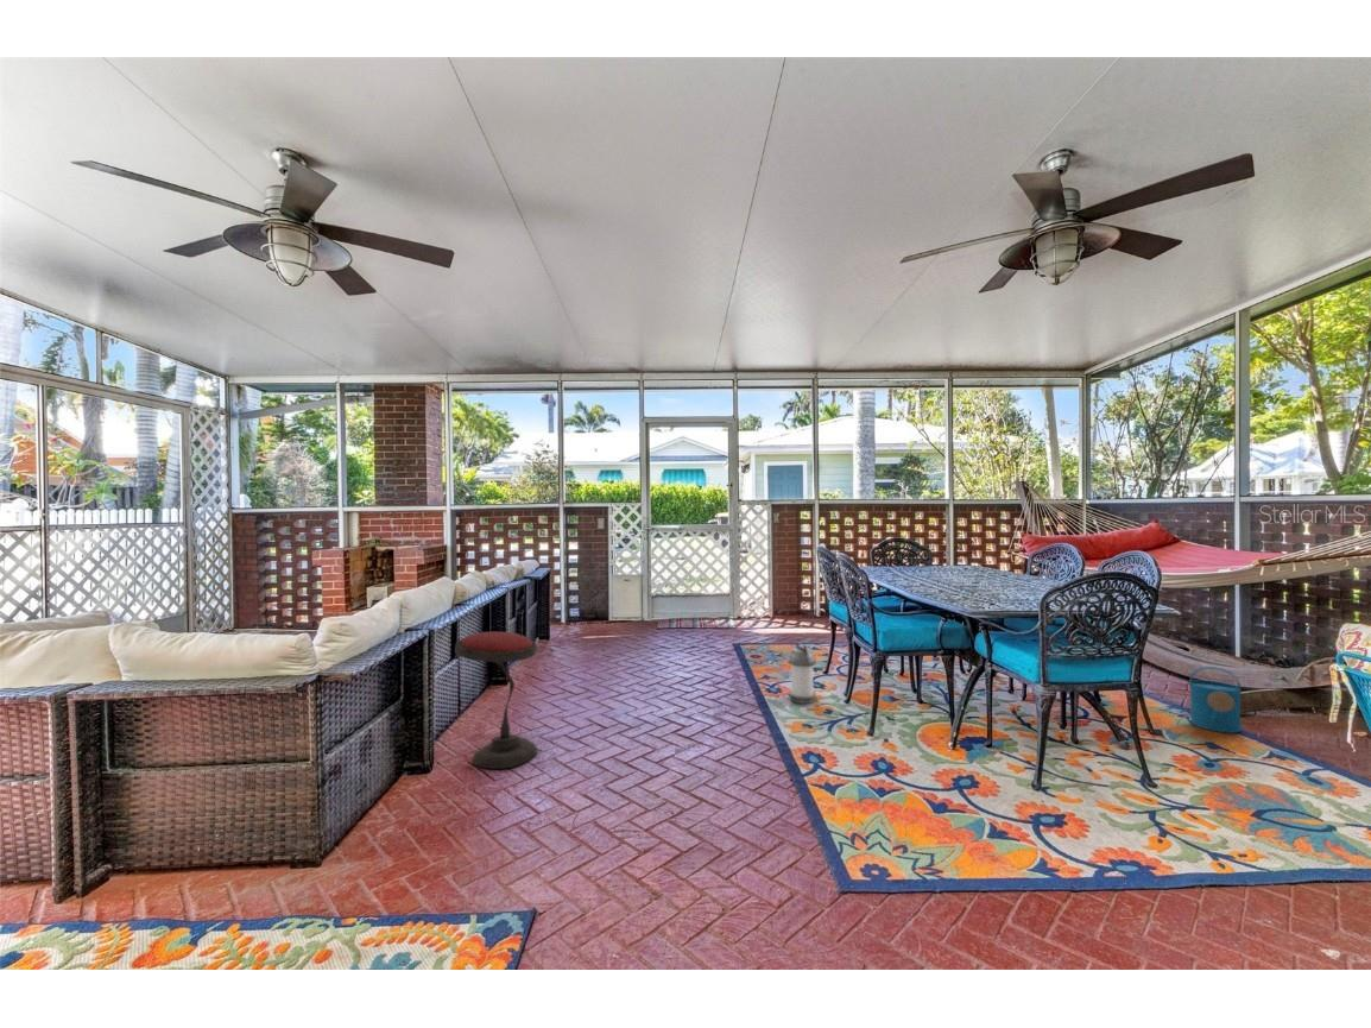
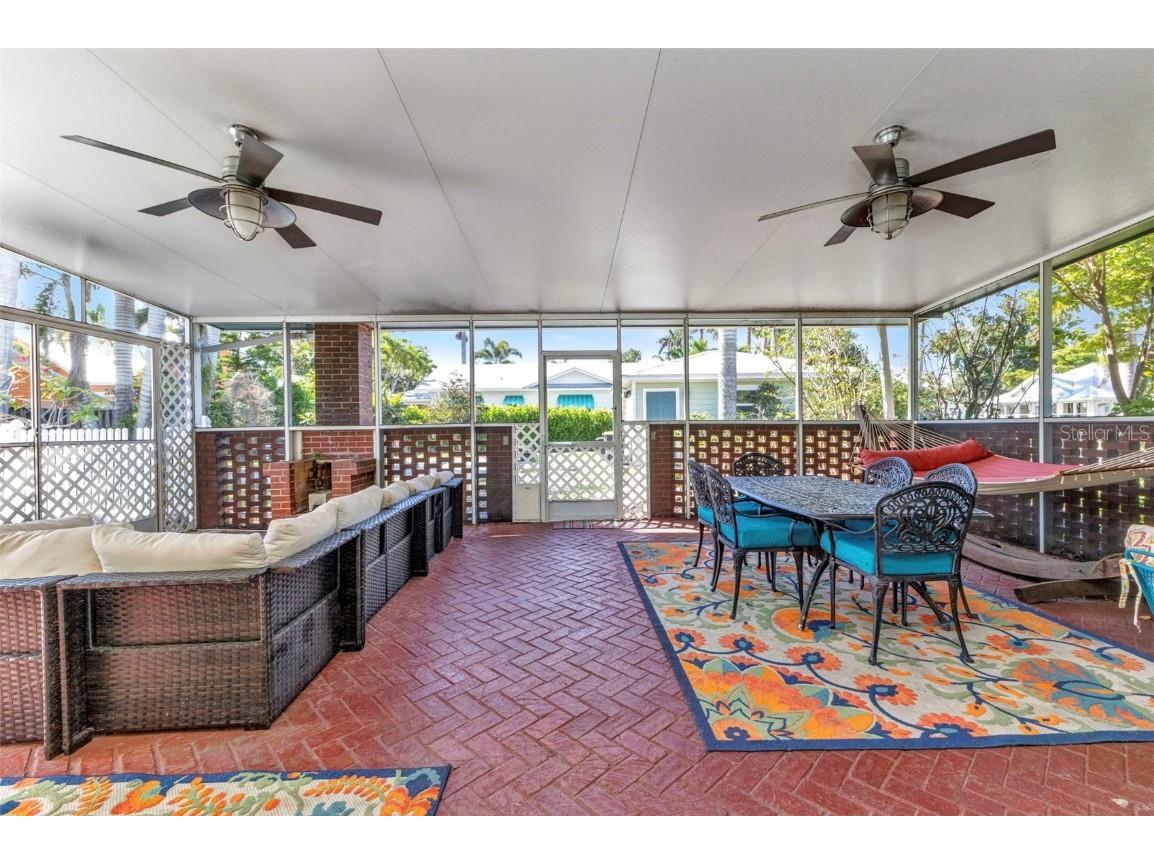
- lantern (802, 670)
- watering can (1217, 700)
- side table (508, 696)
